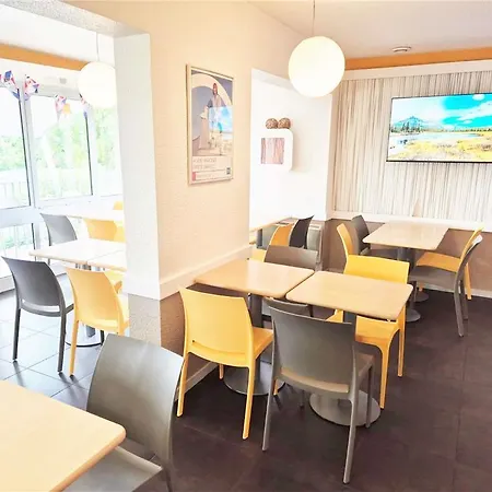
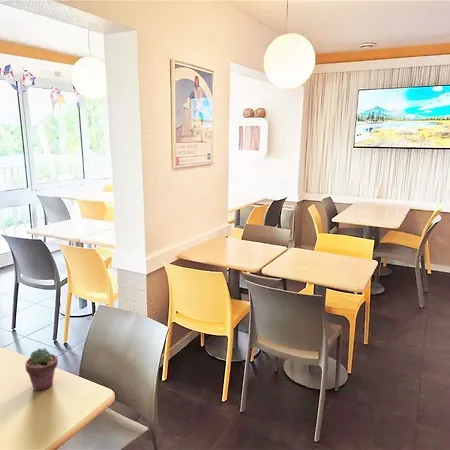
+ potted succulent (41, 367)
